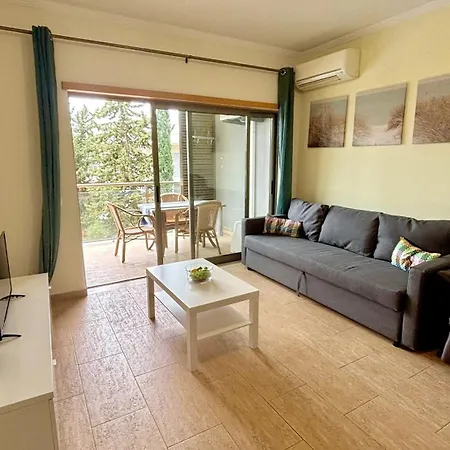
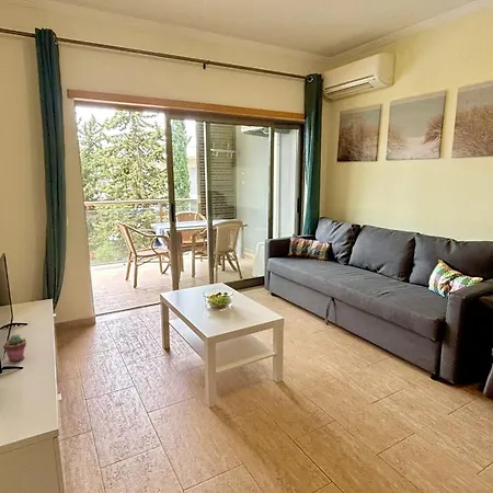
+ potted succulent (15, 346)
